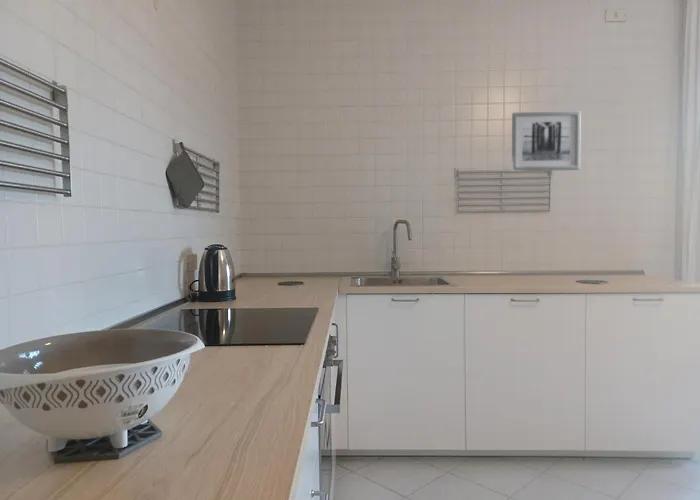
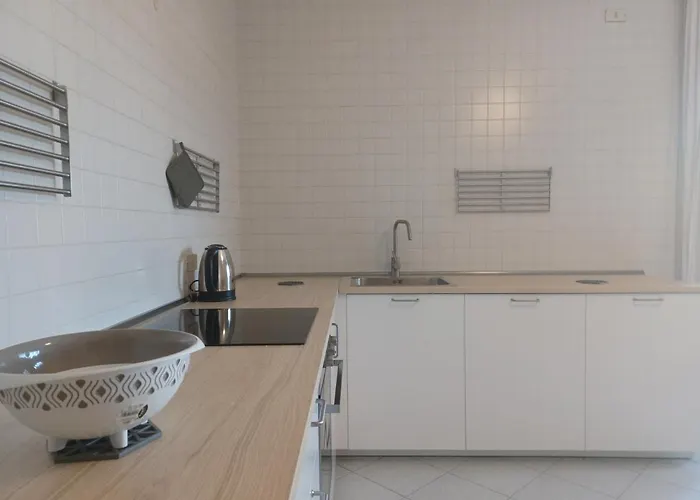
- wall art (545, 141)
